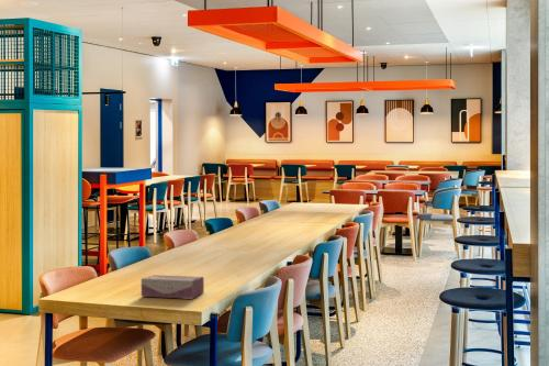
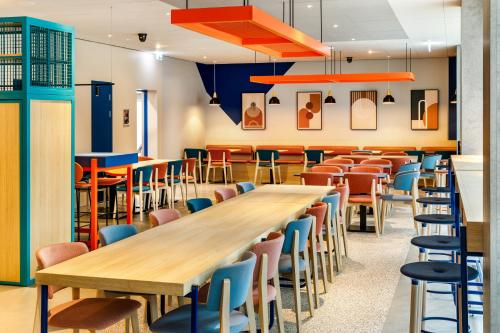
- tissue box (172, 286)
